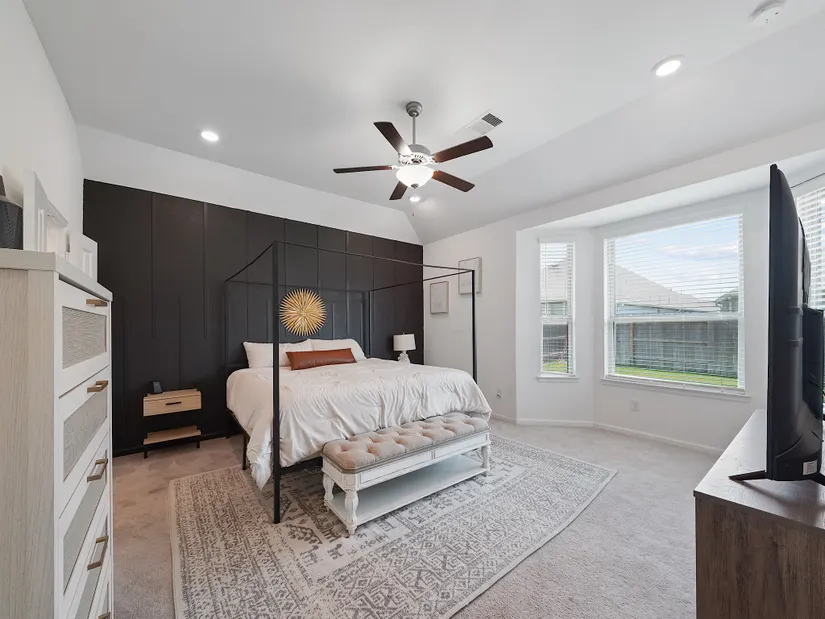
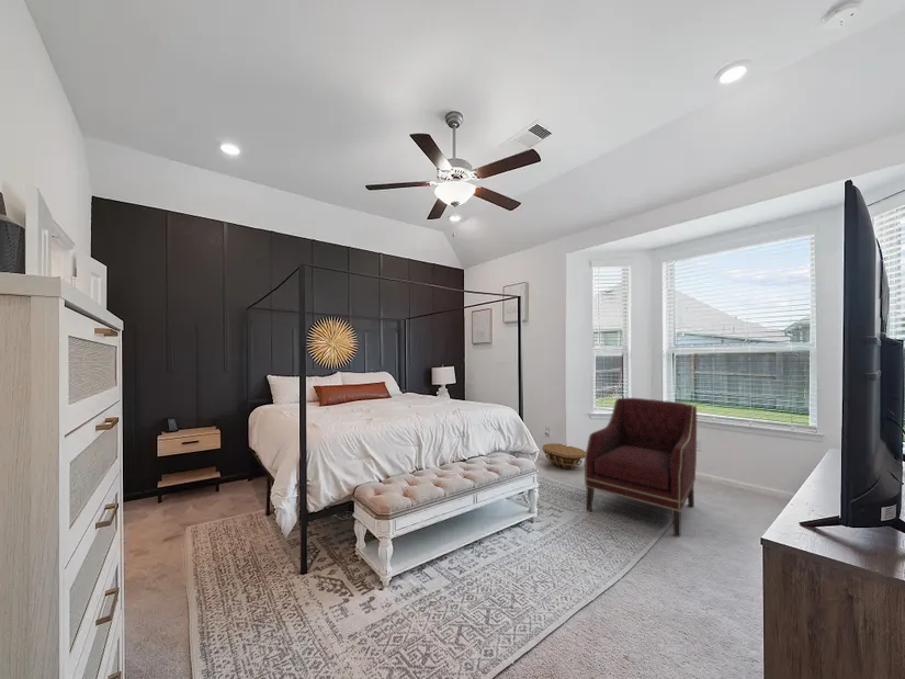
+ armchair (643, 456)
+ basket (563, 457)
